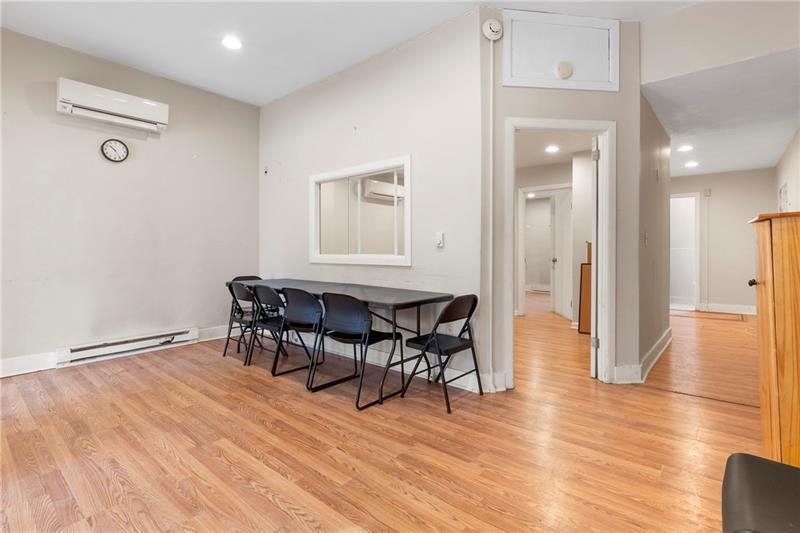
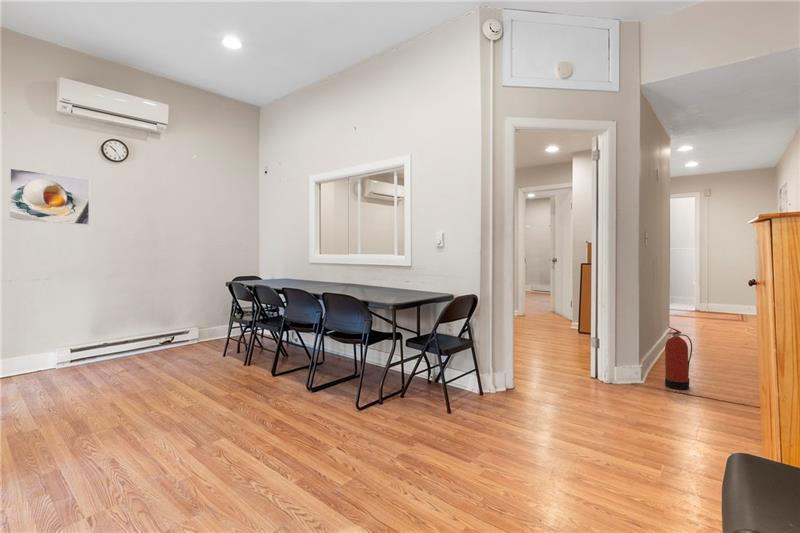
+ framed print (51, 198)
+ fire extinguisher (679, 356)
